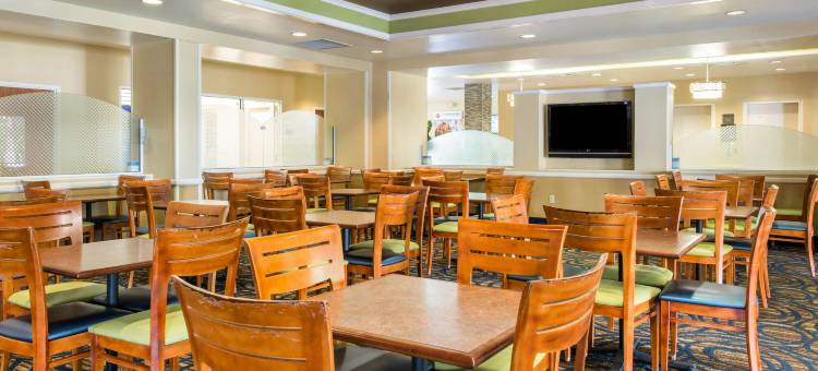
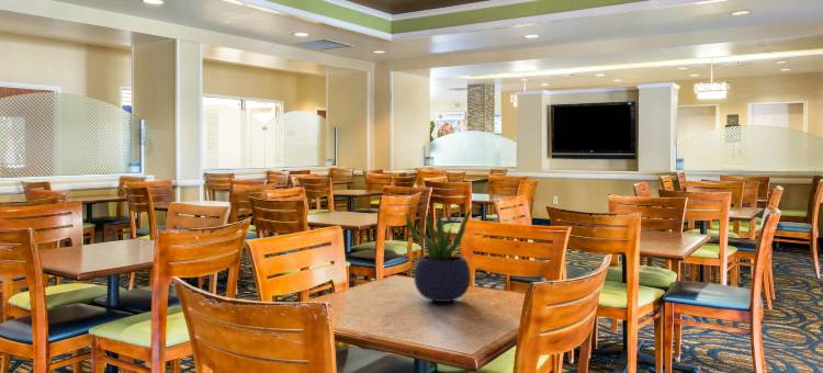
+ potted plant (441, 253)
